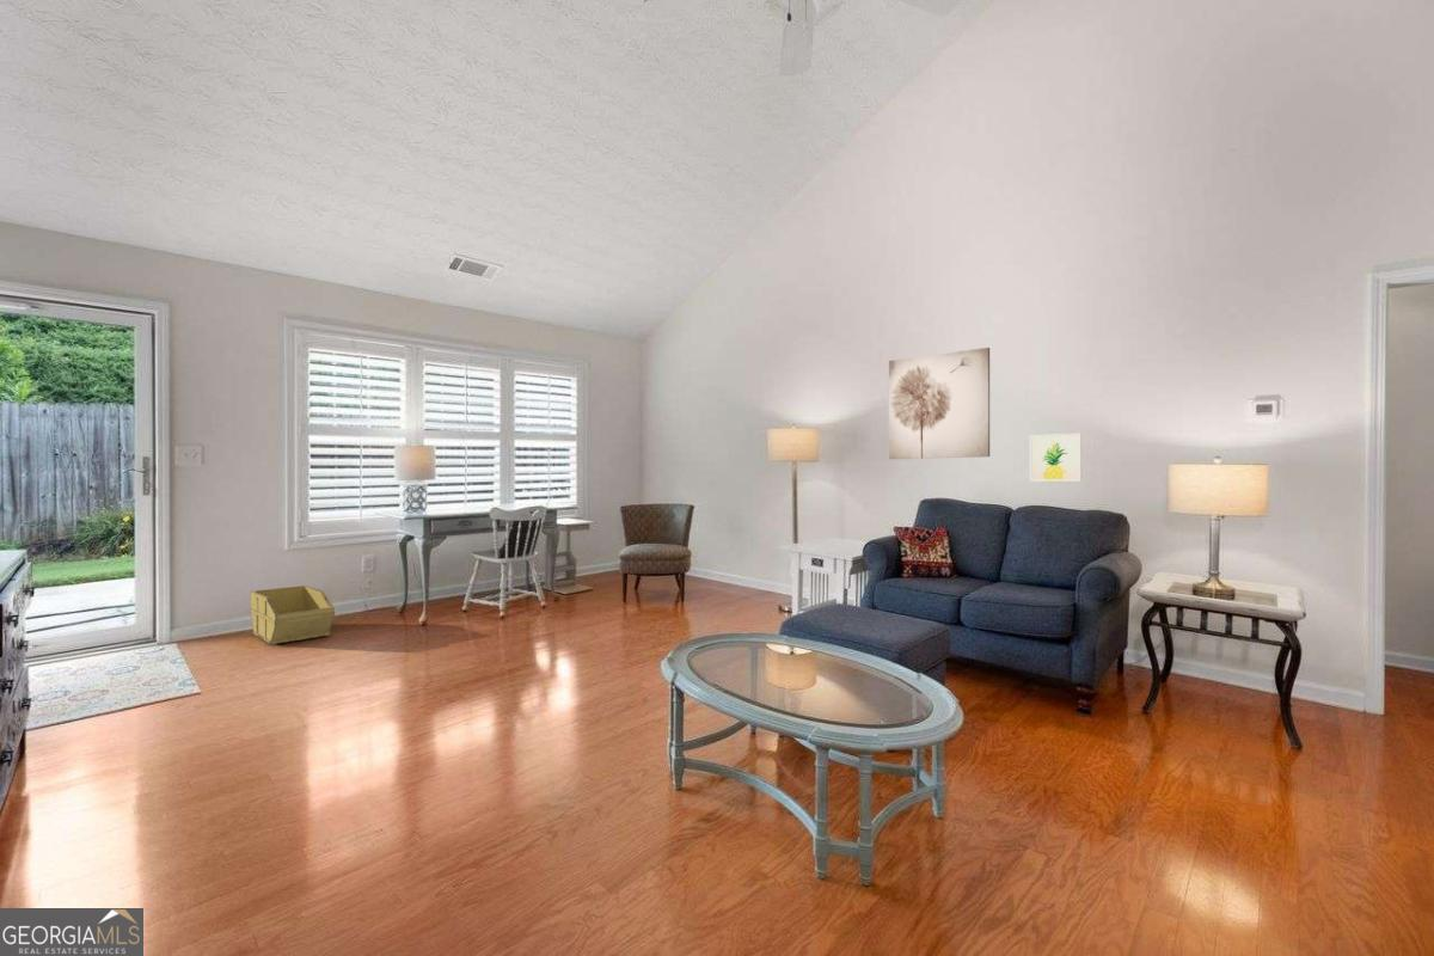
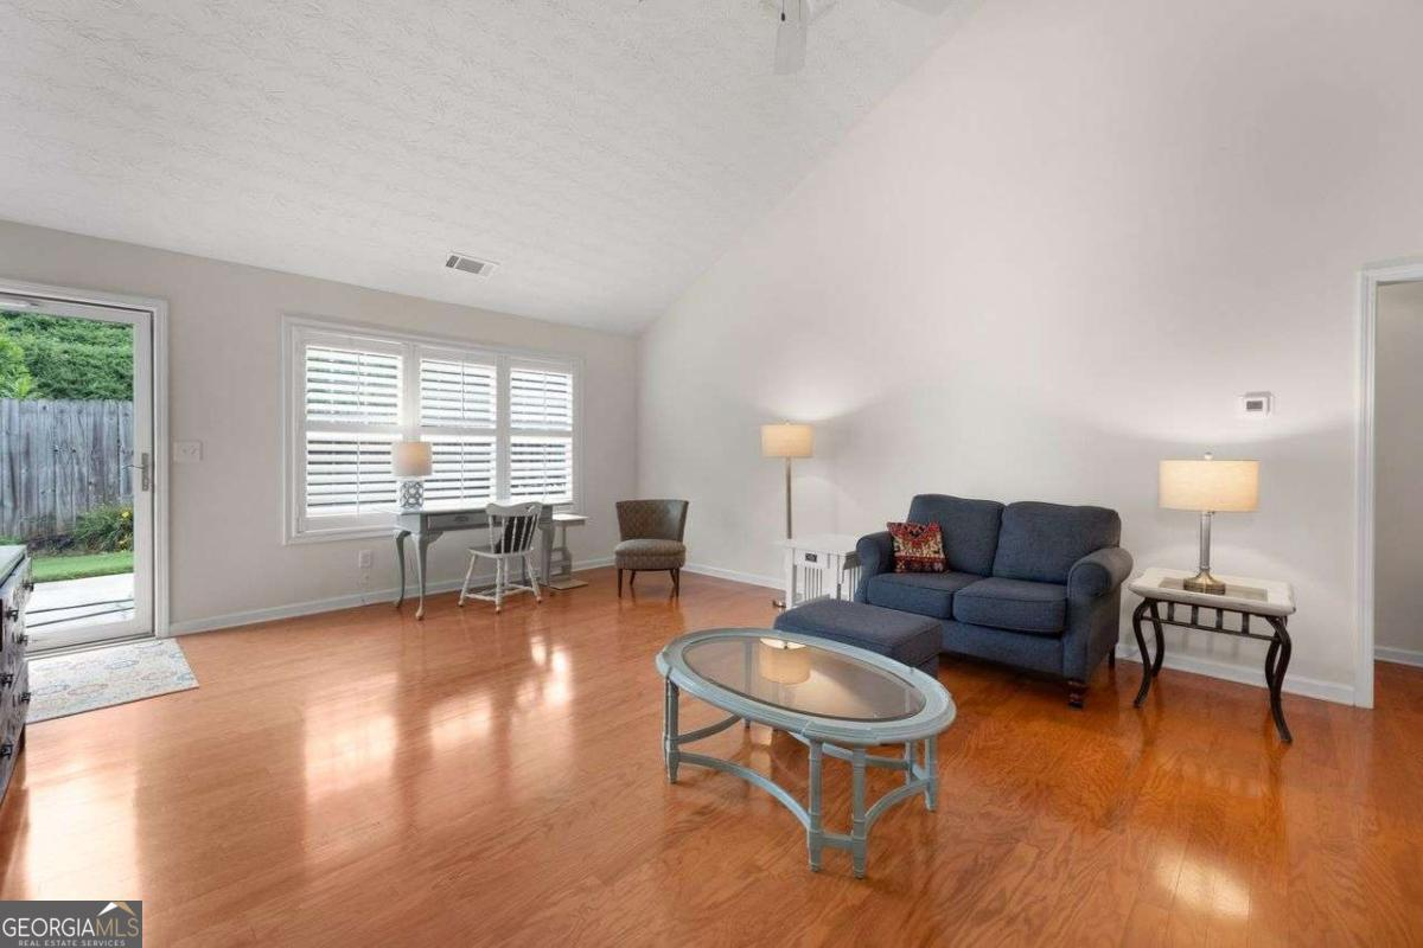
- wall art (936, 406)
- wall art (1055, 458)
- storage bin (292, 613)
